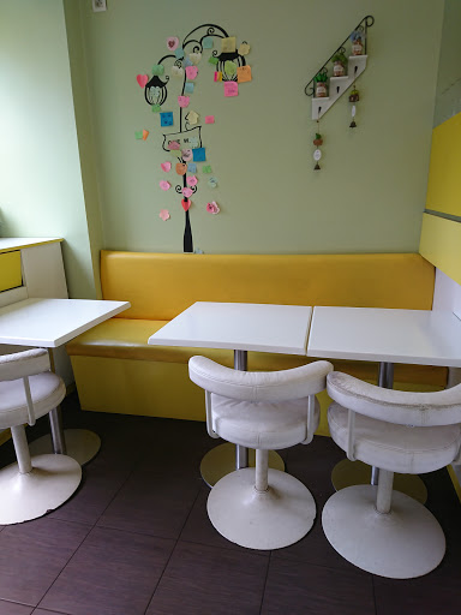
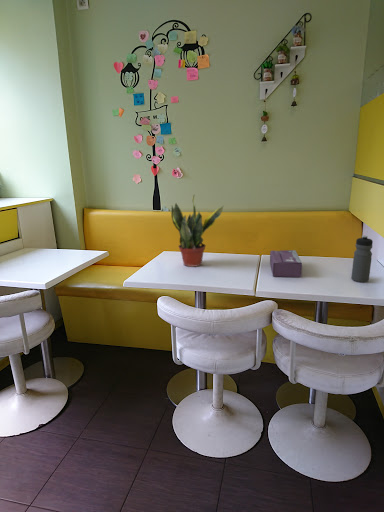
+ tissue box (284, 262)
+ potted plant (195, 228)
+ water bottle (362, 258)
